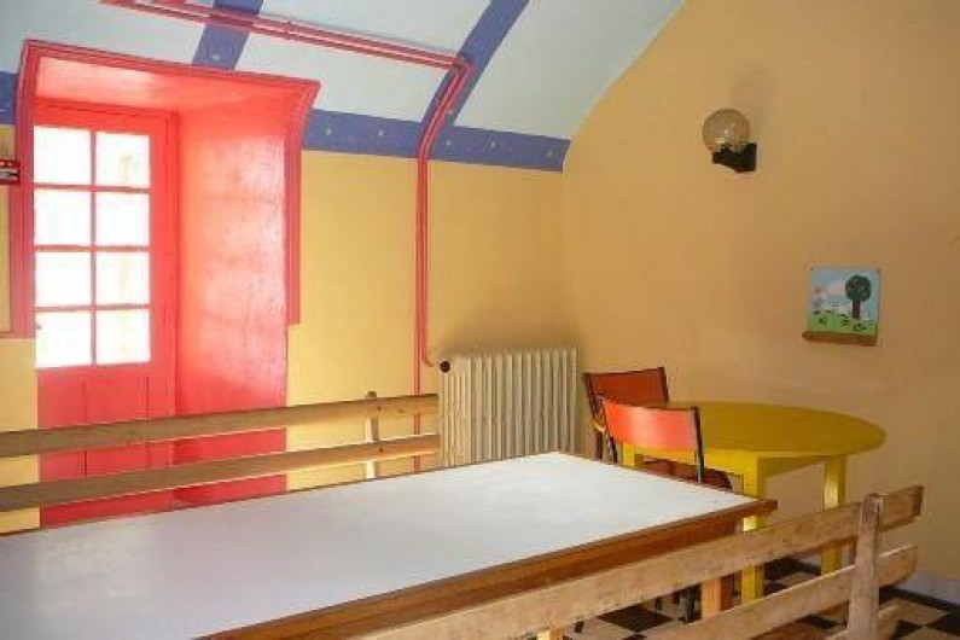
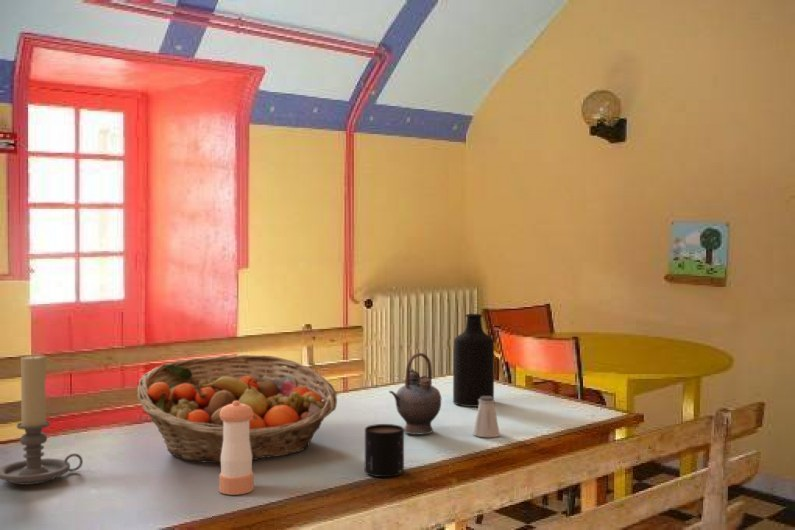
+ saltshaker (486, 415)
+ pepper shaker (236, 445)
+ bottle (473, 358)
+ teapot (413, 392)
+ fruit basket (240, 403)
+ mug (384, 447)
+ candle holder (40, 415)
